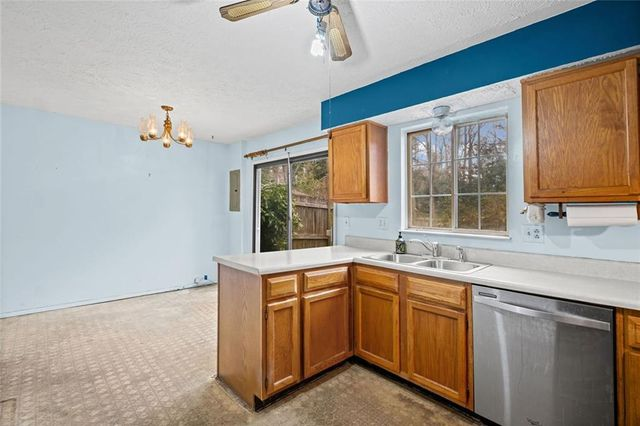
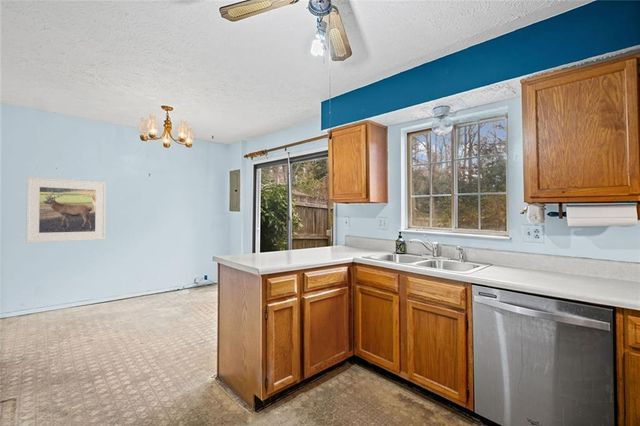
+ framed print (68, 210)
